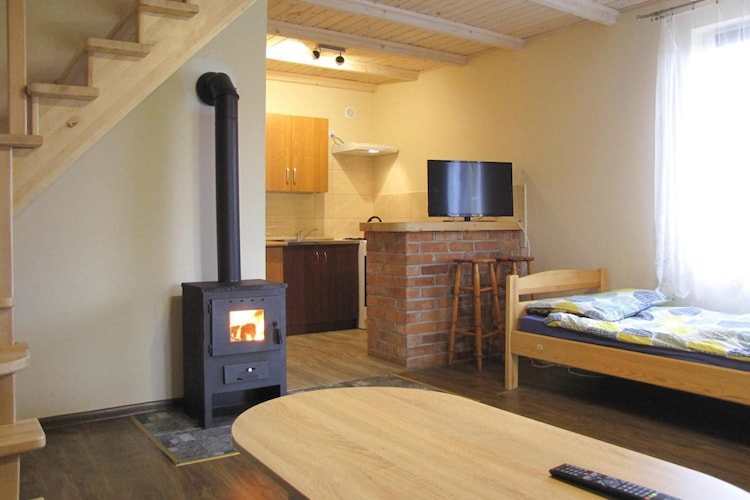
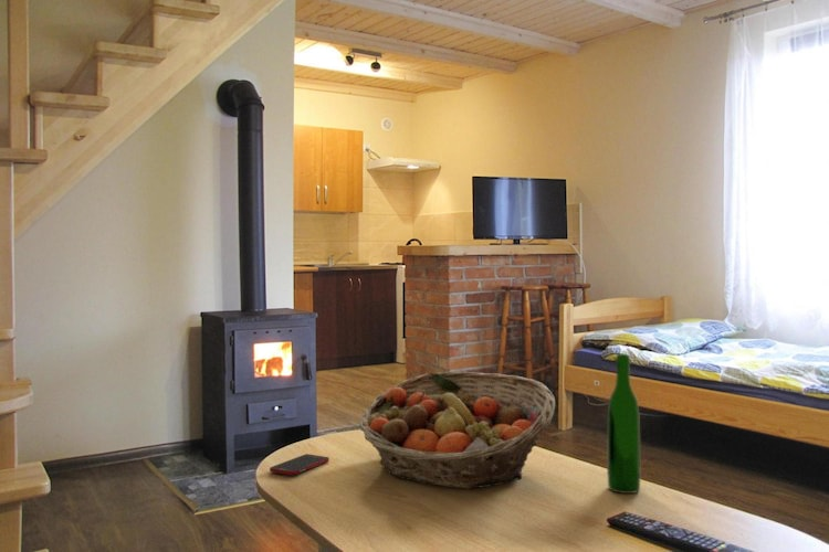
+ wine bottle (622, 422)
+ fruit basket (455, 424)
+ cell phone (300, 464)
